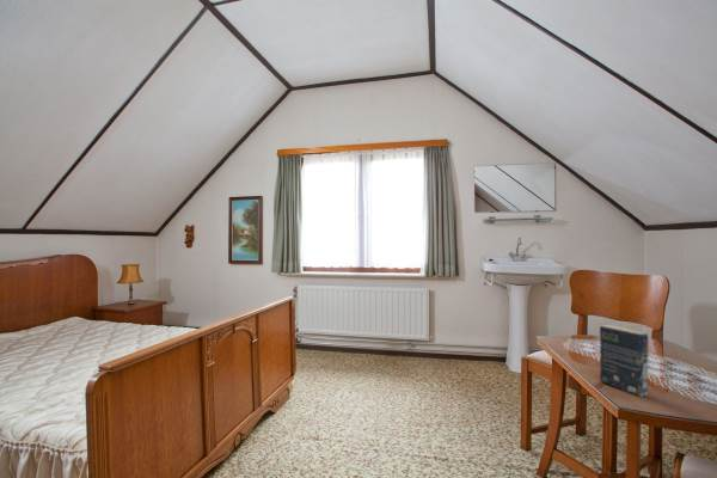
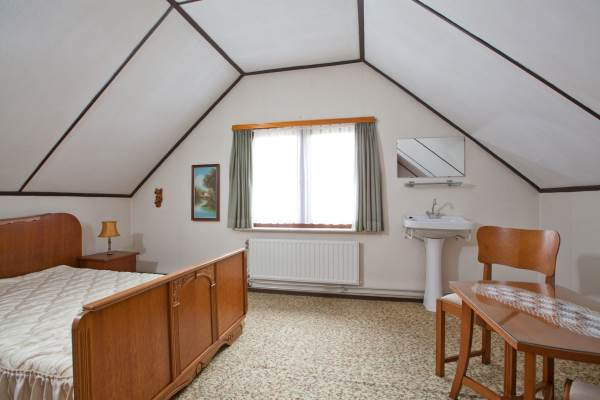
- book (621, 357)
